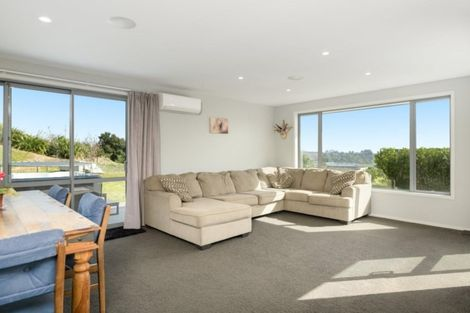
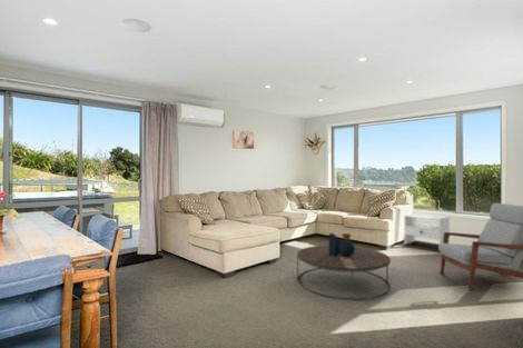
+ armchair (484, 242)
+ nightstand (426, 230)
+ coffee table (342, 257)
